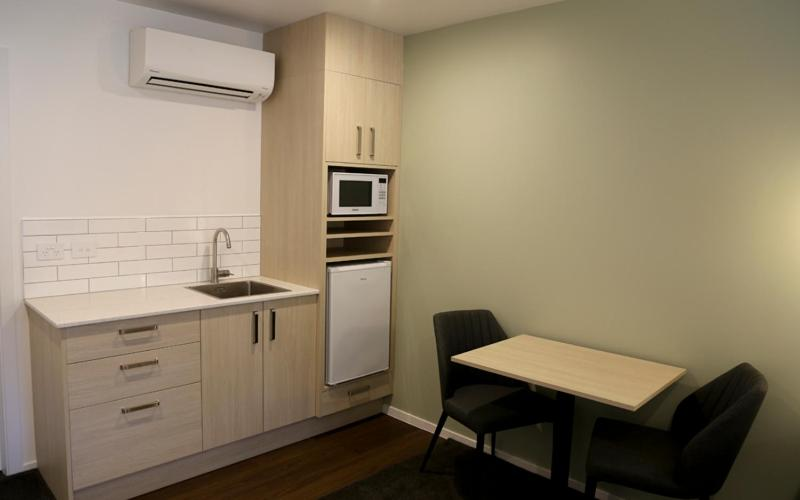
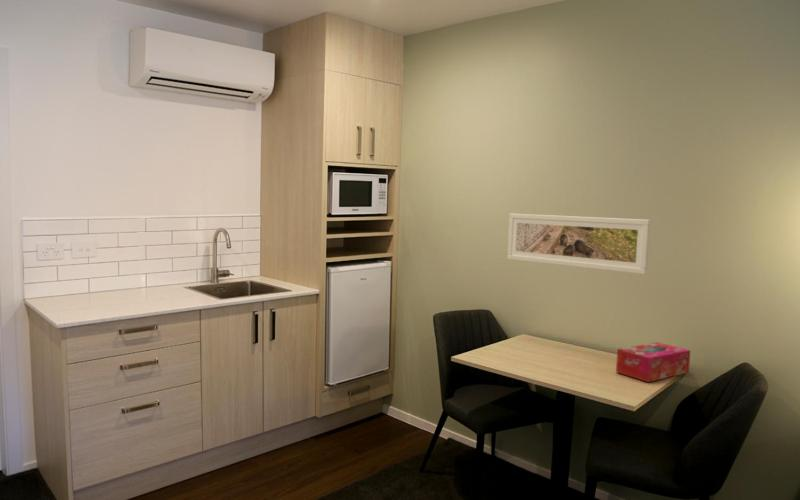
+ tissue box (653, 360)
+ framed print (572, 241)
